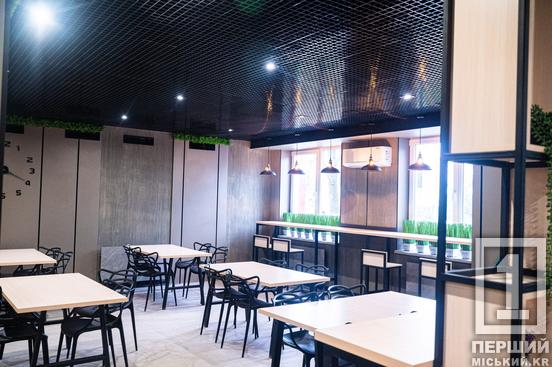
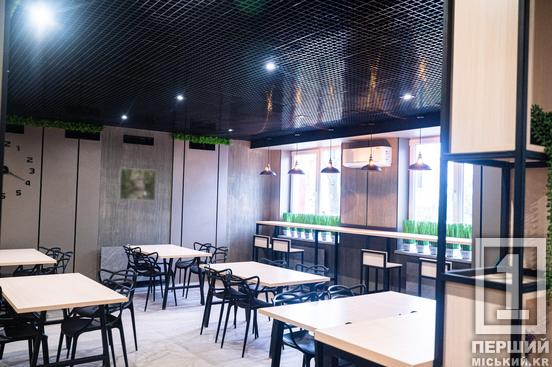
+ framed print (137, 184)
